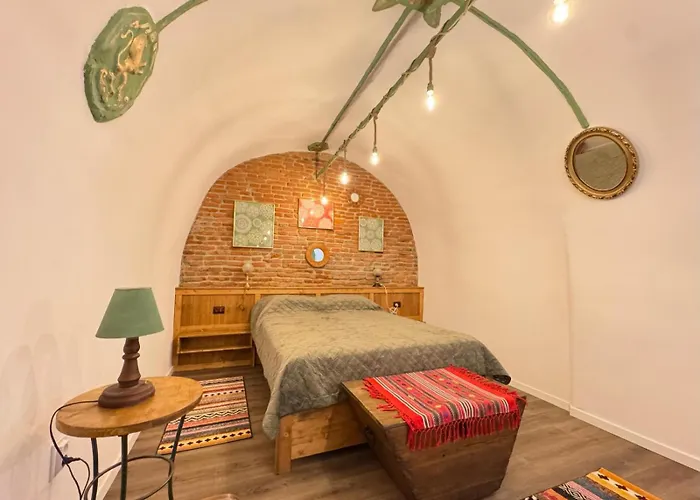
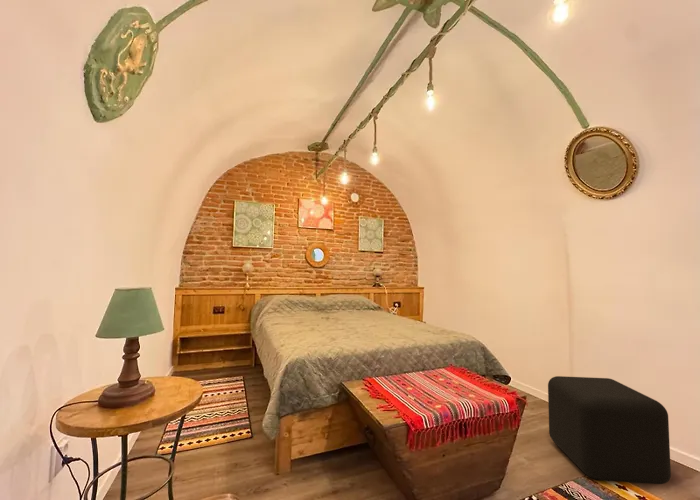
+ cube (602, 424)
